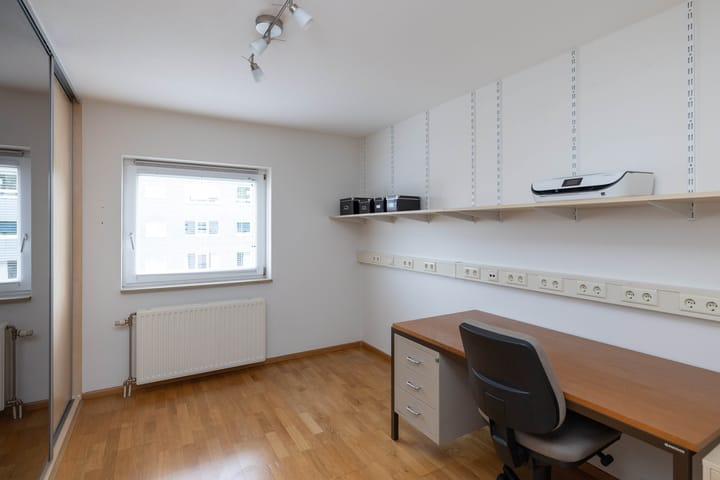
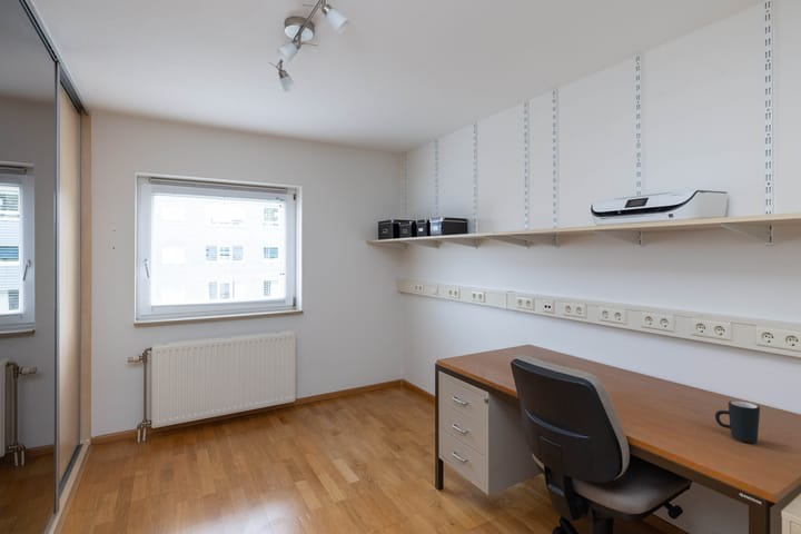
+ mug (736, 421)
